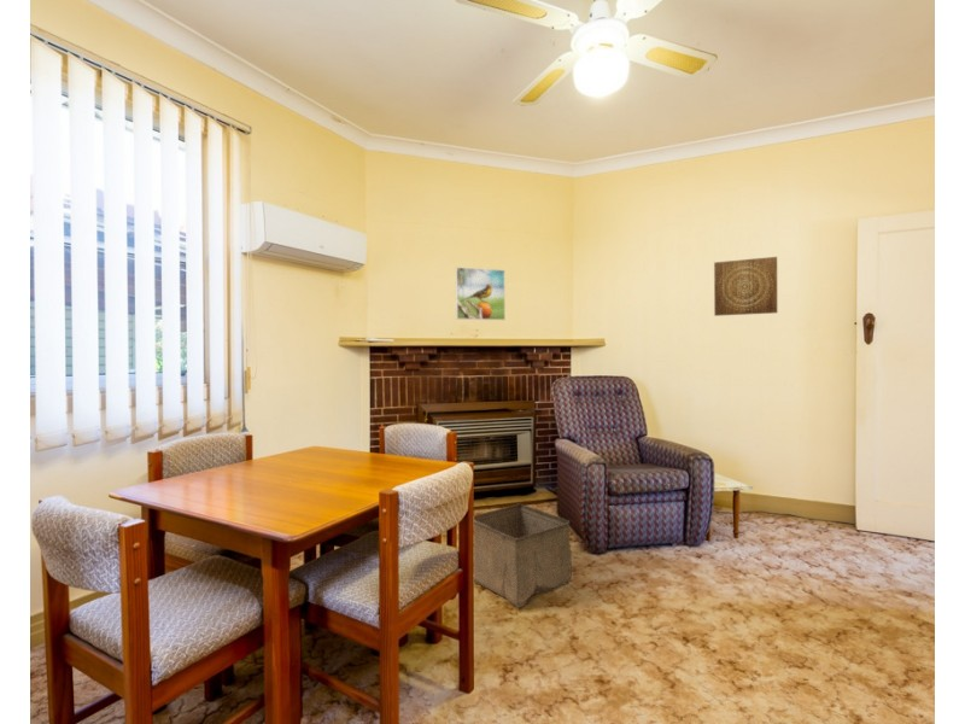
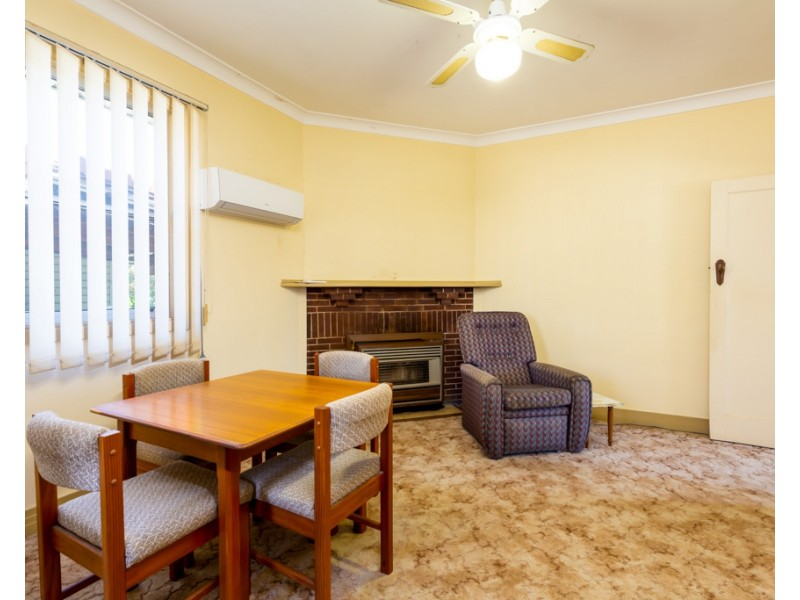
- wall art (744, 286)
- storage bin (519, 549)
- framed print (480, 293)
